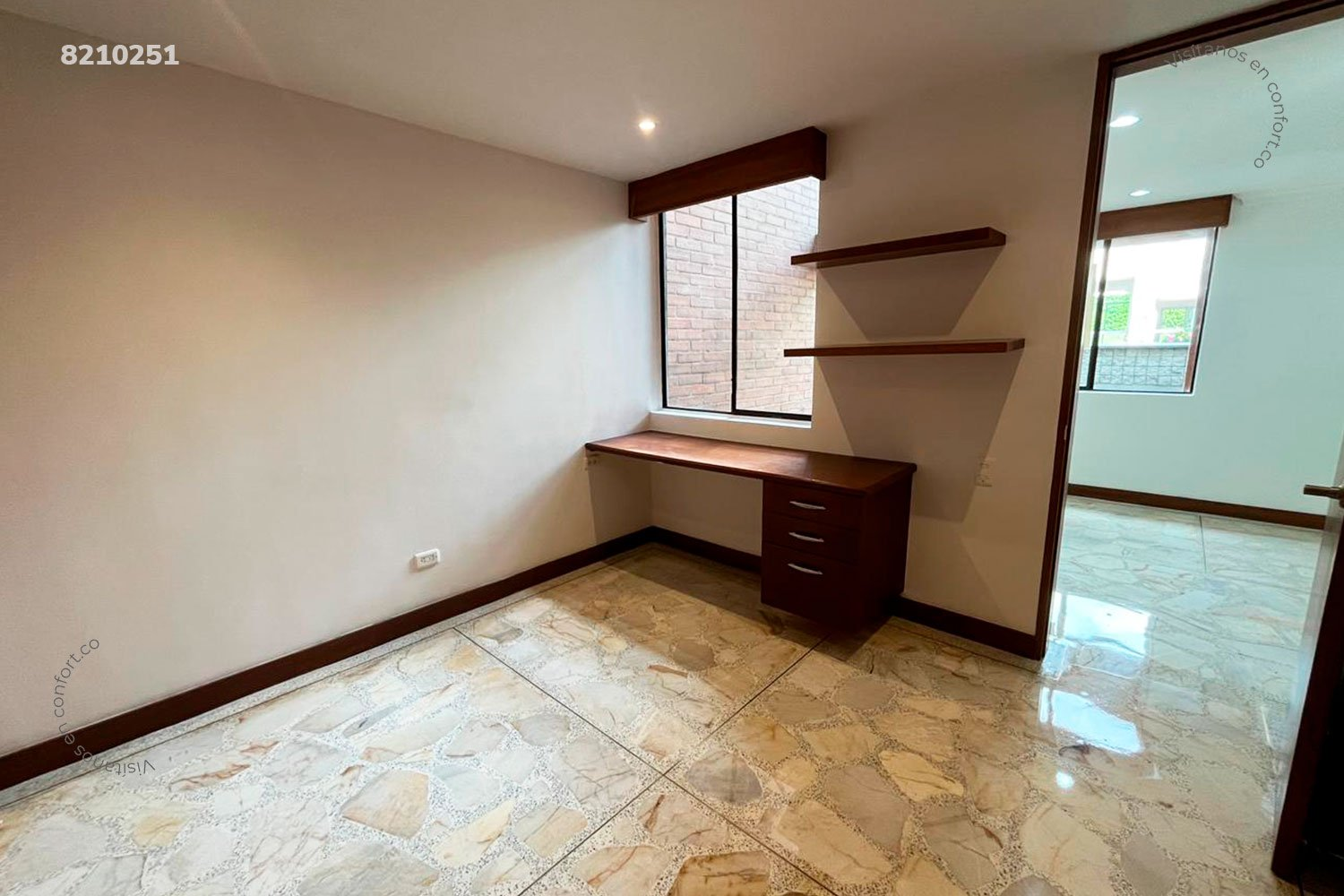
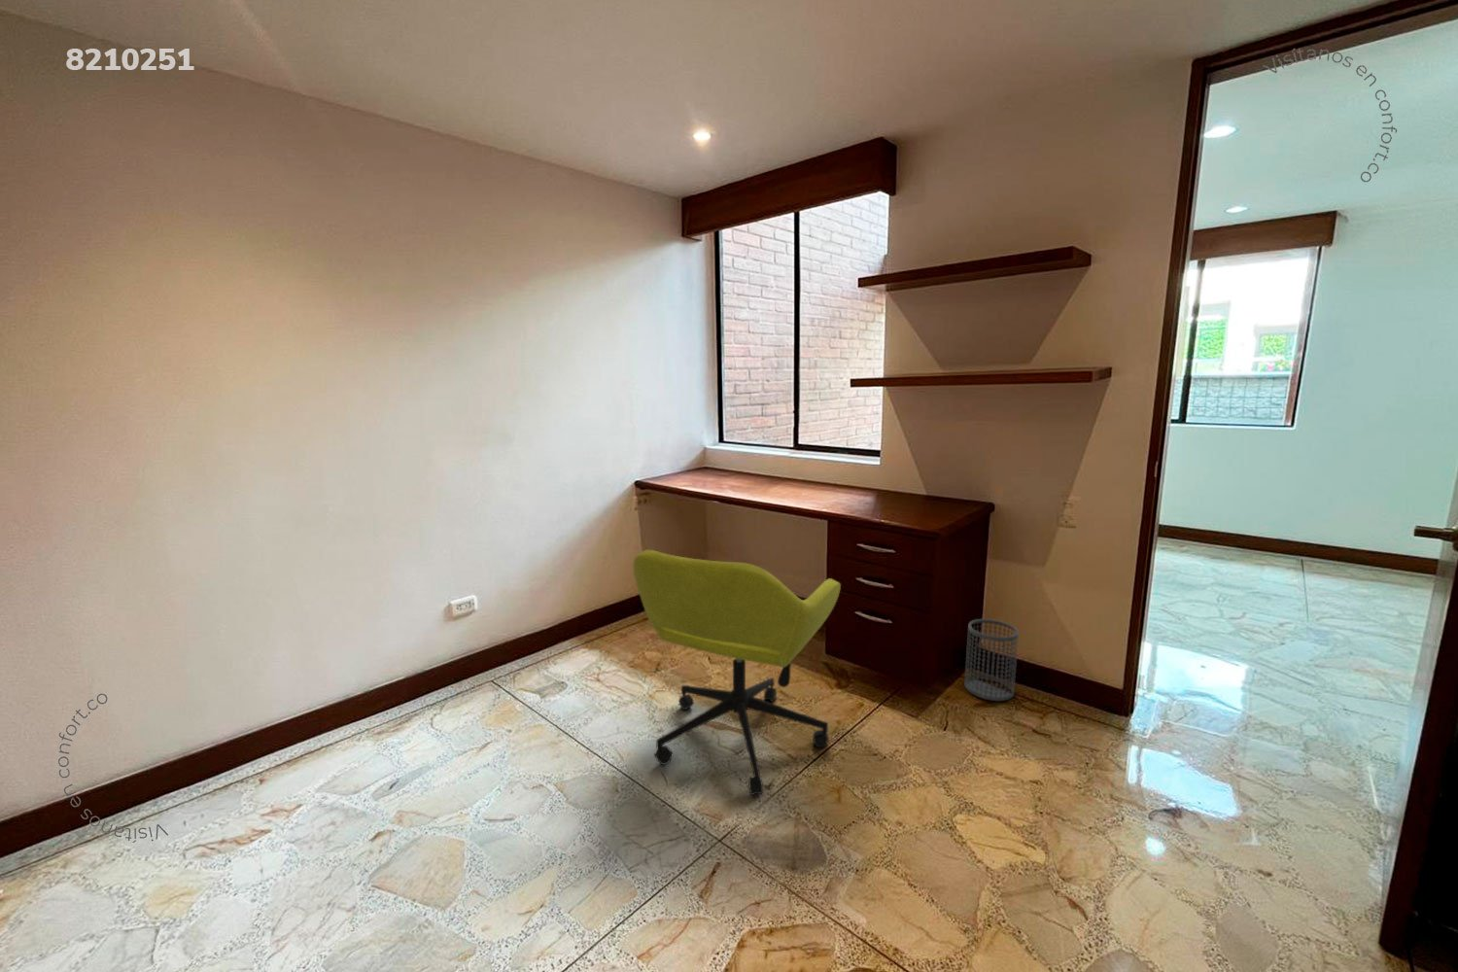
+ office chair (739, 639)
+ wastebasket (989, 657)
